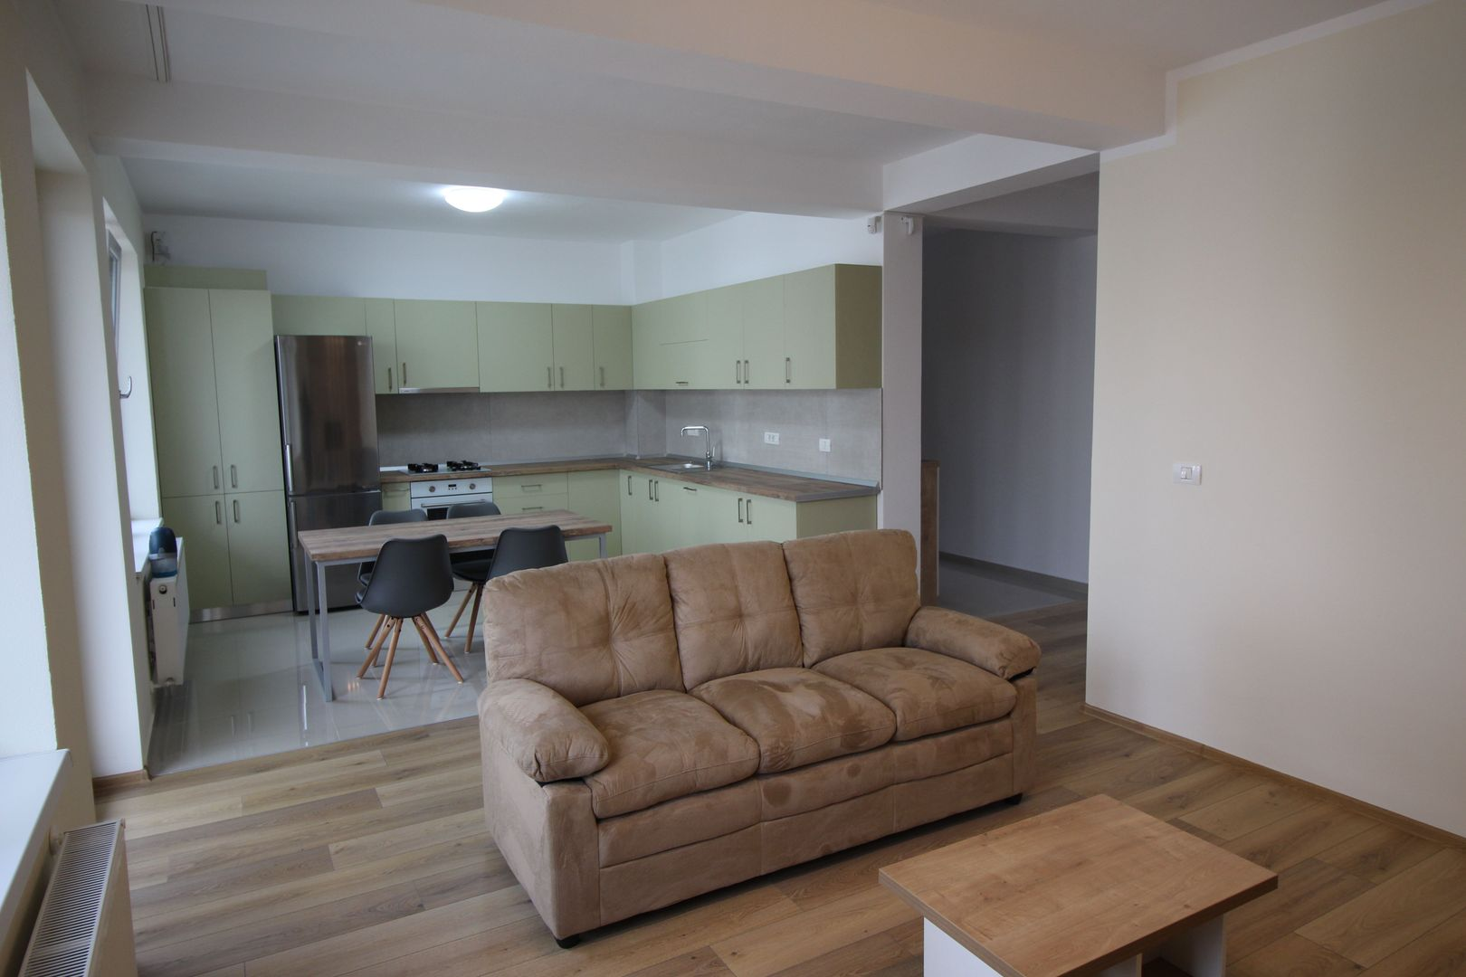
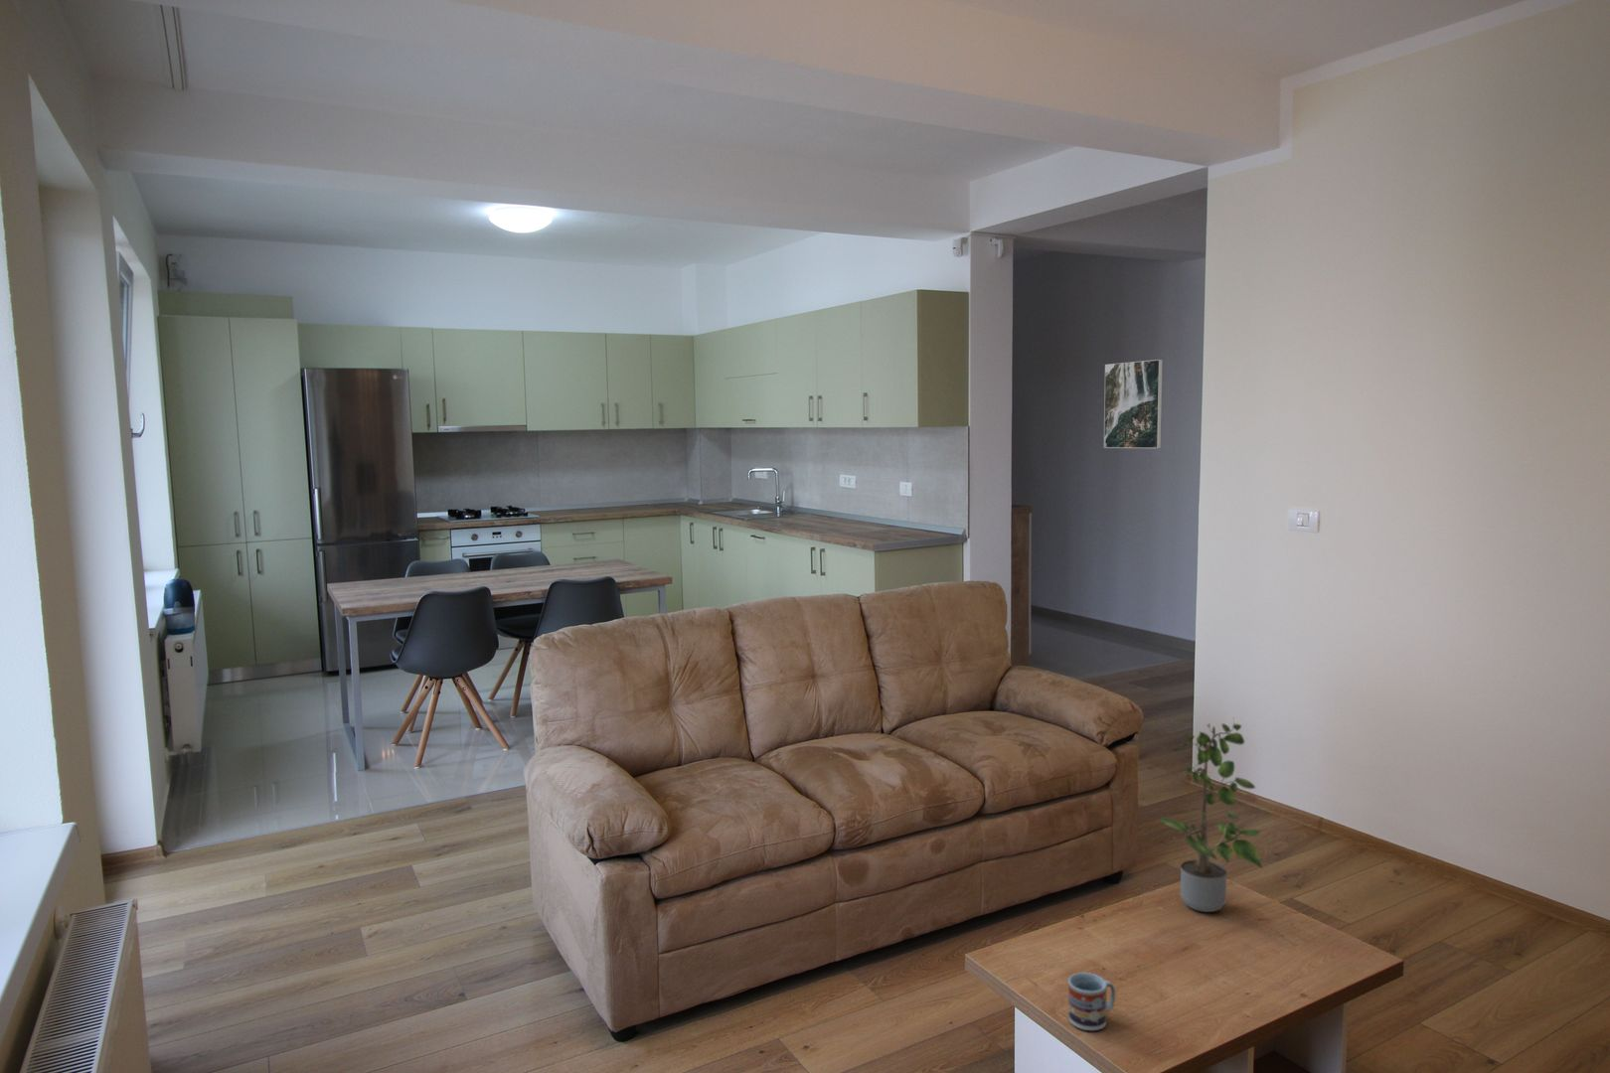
+ cup (1092, 1000)
+ potted plant (1227, 813)
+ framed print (1132, 405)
